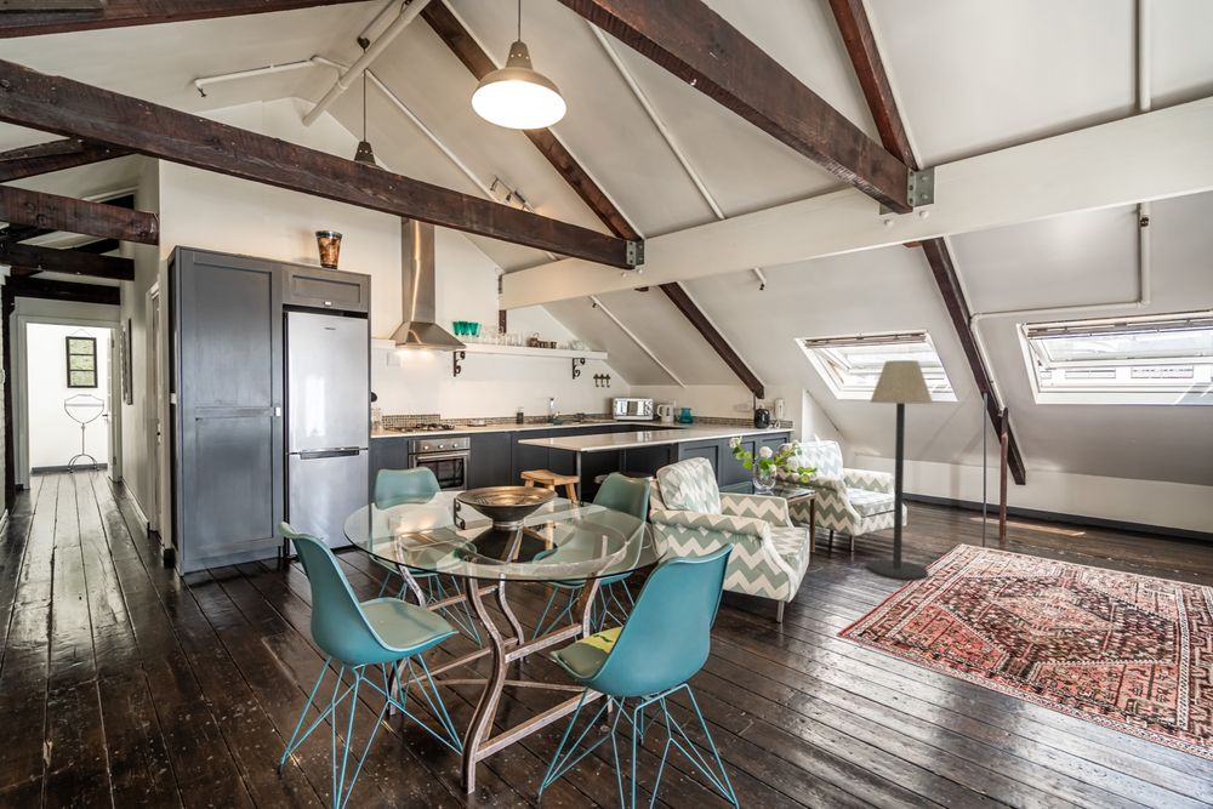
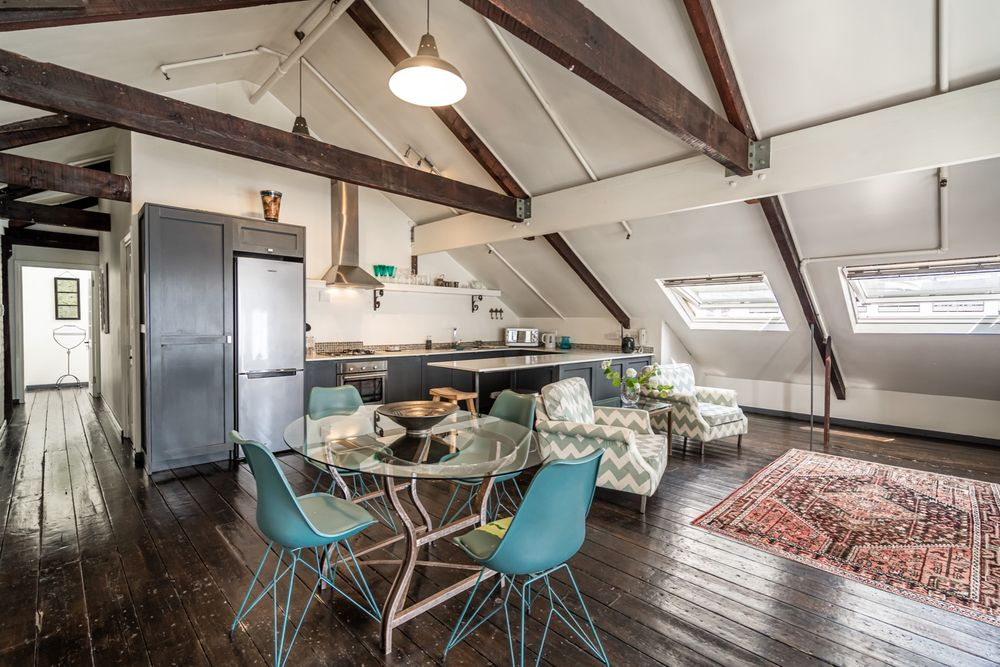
- floor lamp (899, 466)
